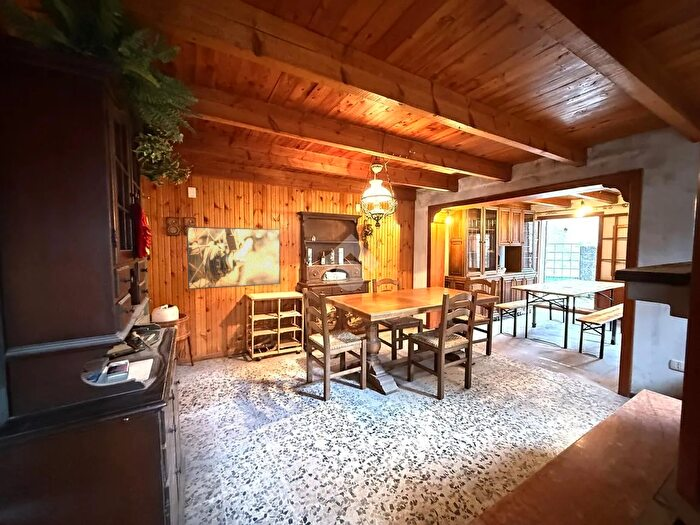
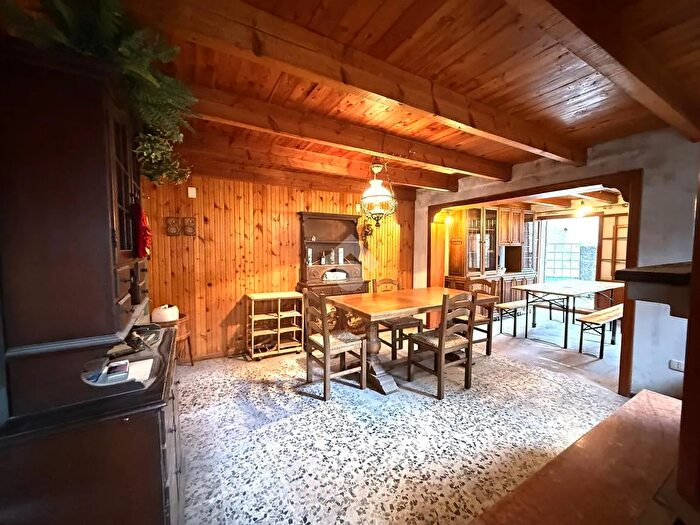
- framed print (237, 257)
